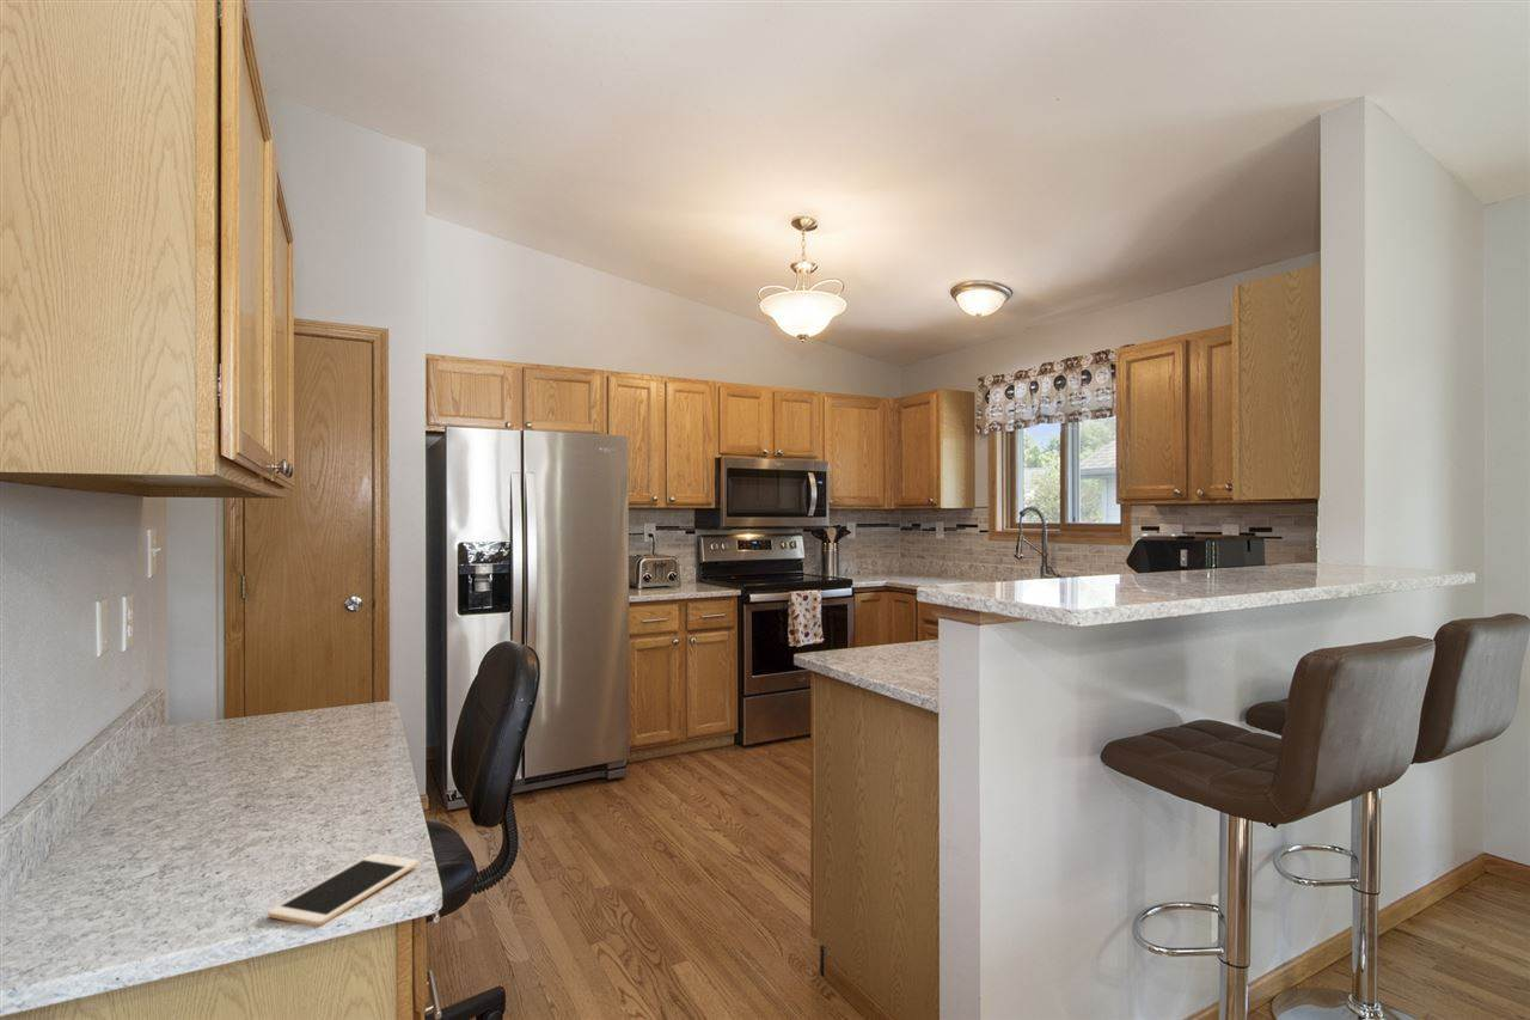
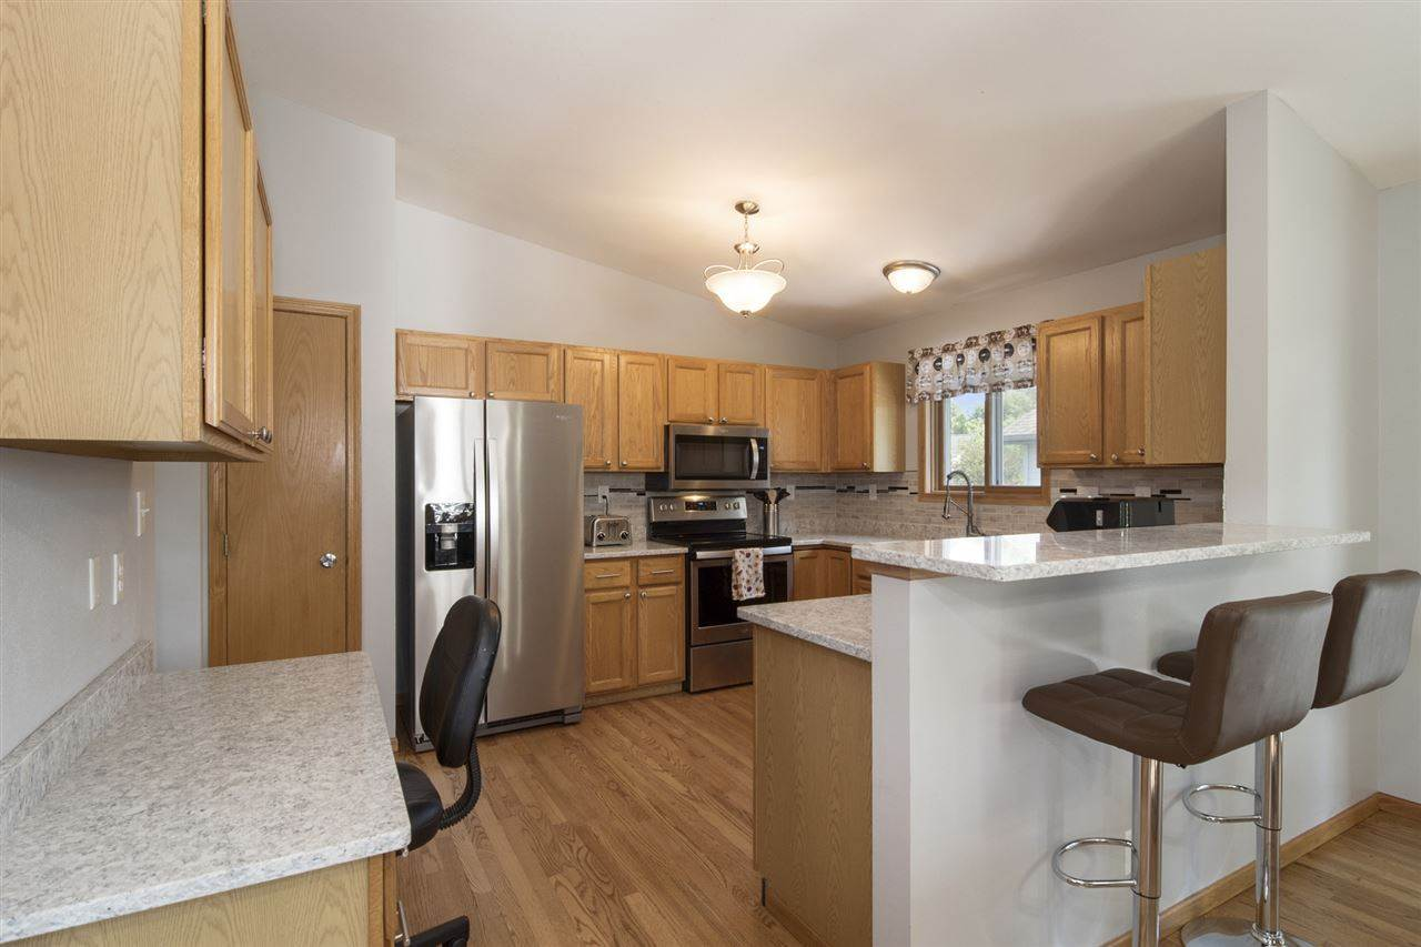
- cell phone (348, 886)
